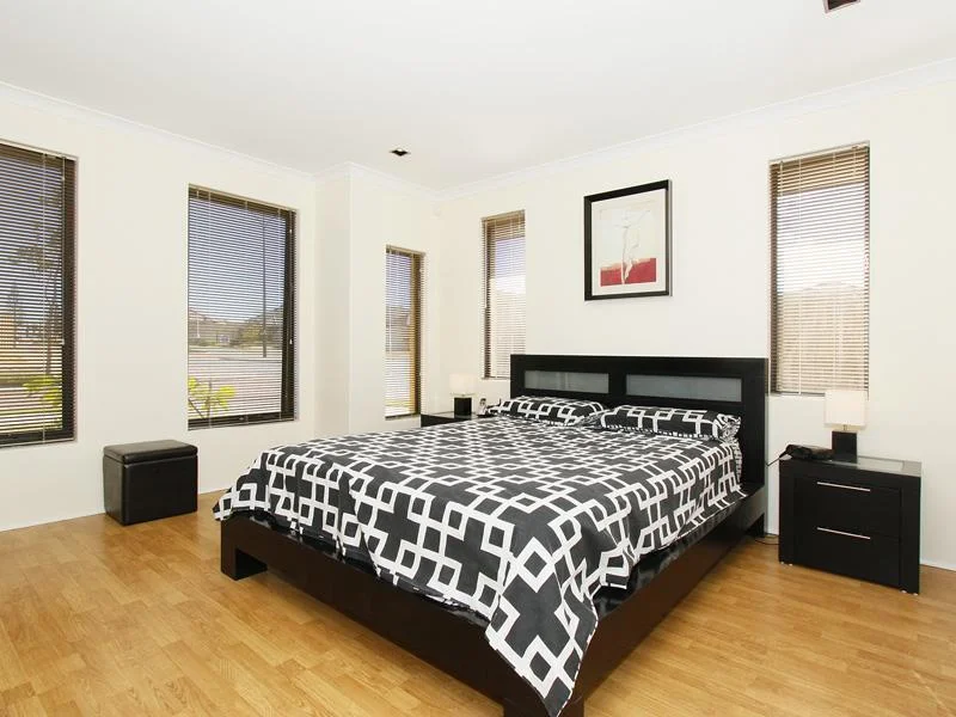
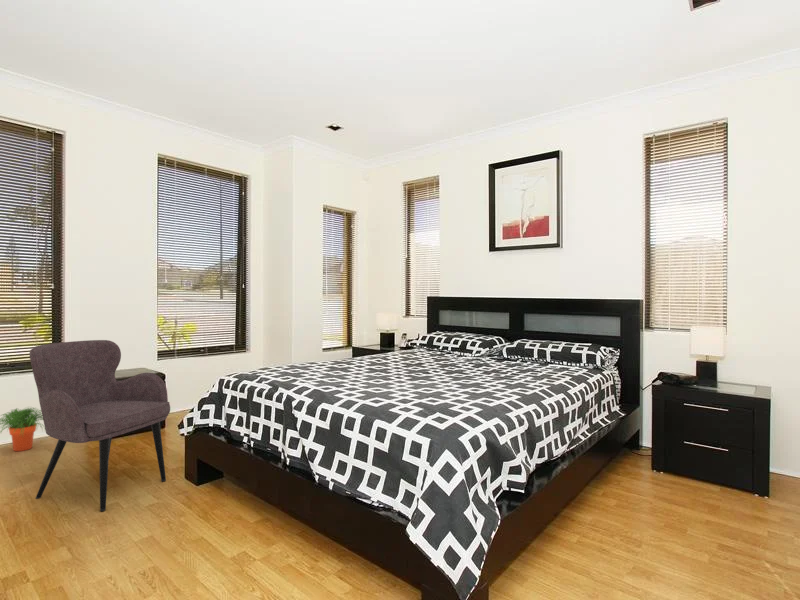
+ armchair (98, 416)
+ potted plant (23, 428)
